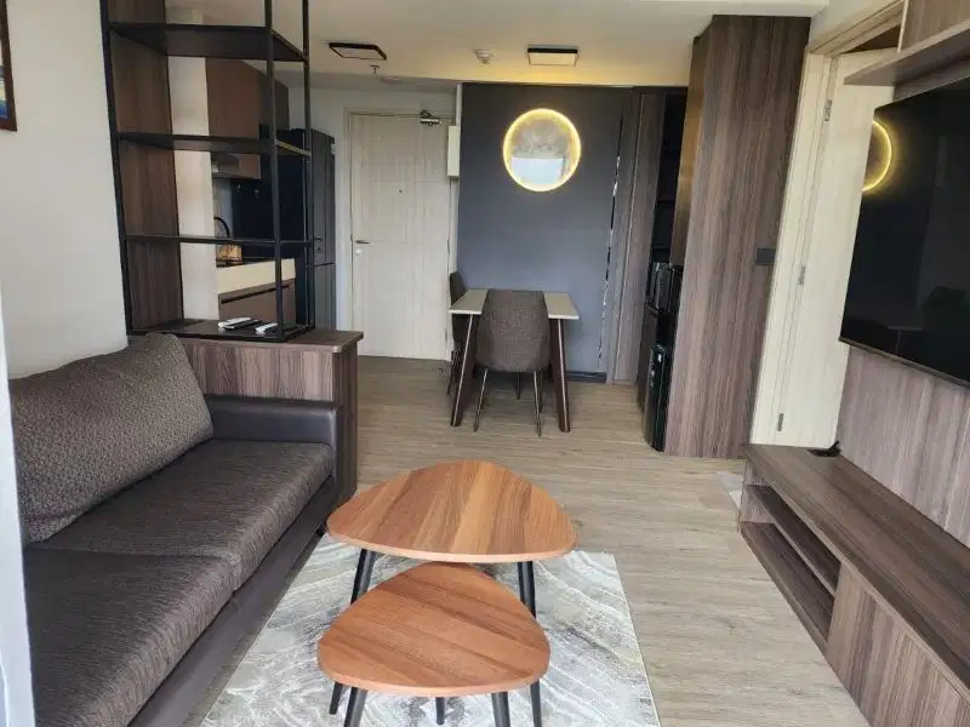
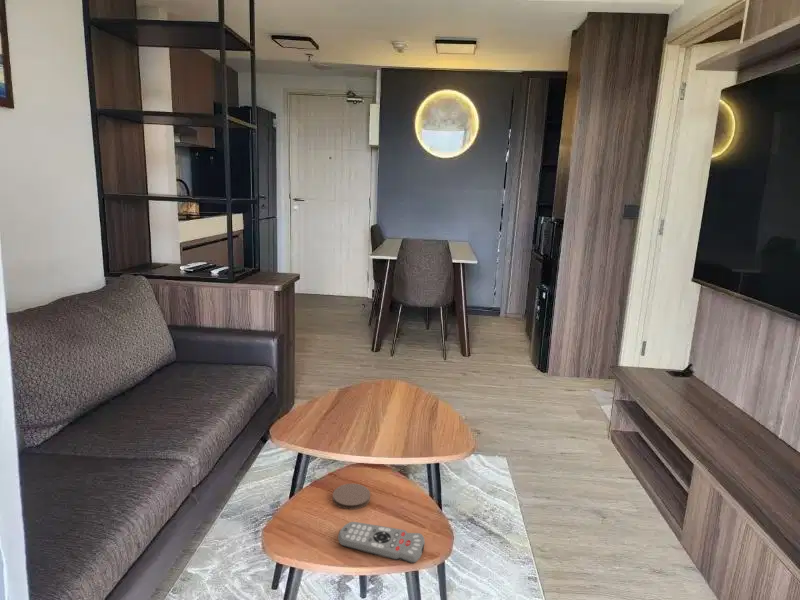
+ coaster (351, 496)
+ remote control (380, 540)
